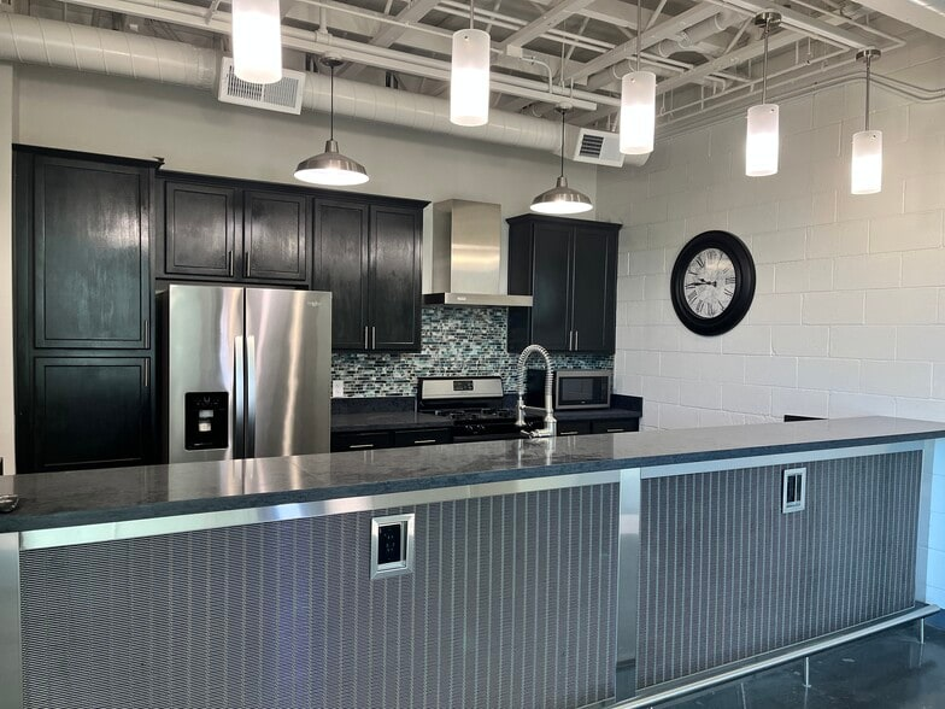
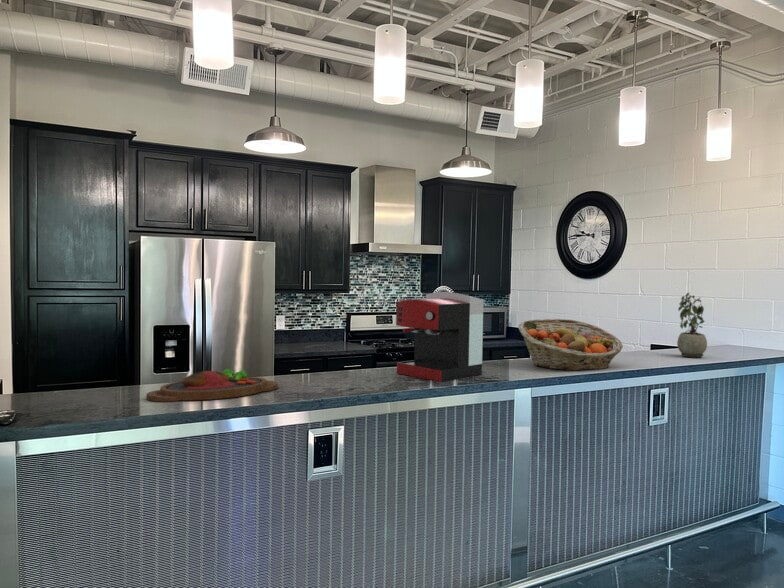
+ potted plant (693, 325)
+ coffee maker (433, 333)
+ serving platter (215, 381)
+ fruit basket (569, 343)
